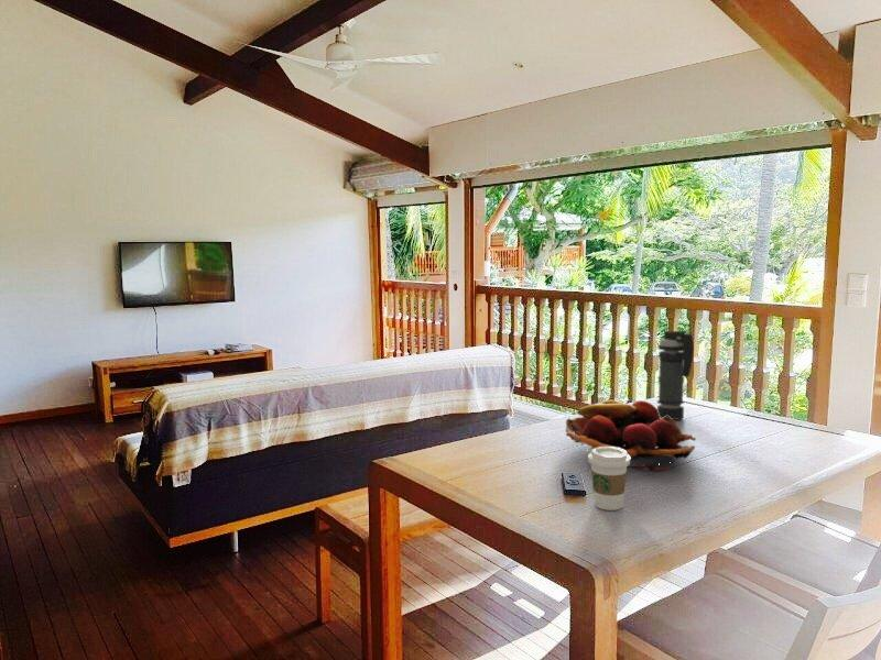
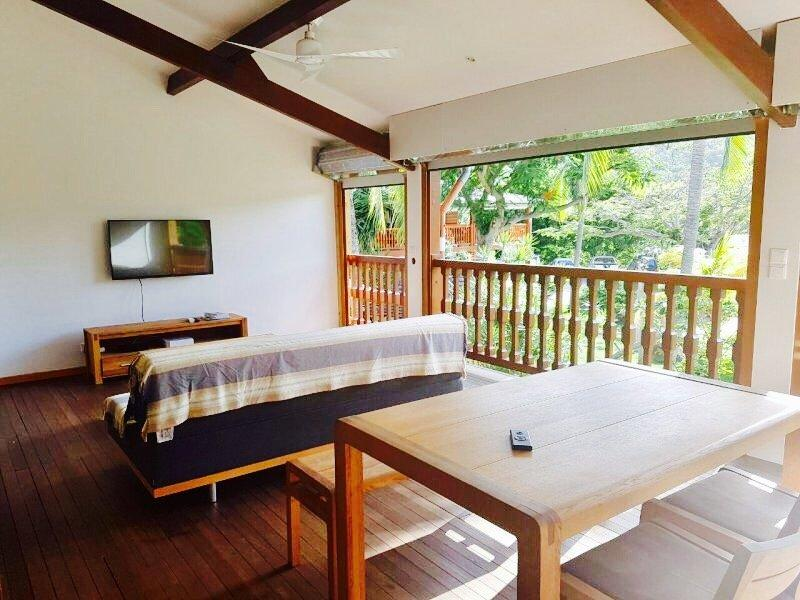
- fruit basket (626, 429)
- smoke grenade (675, 375)
- coffee cup (608, 477)
